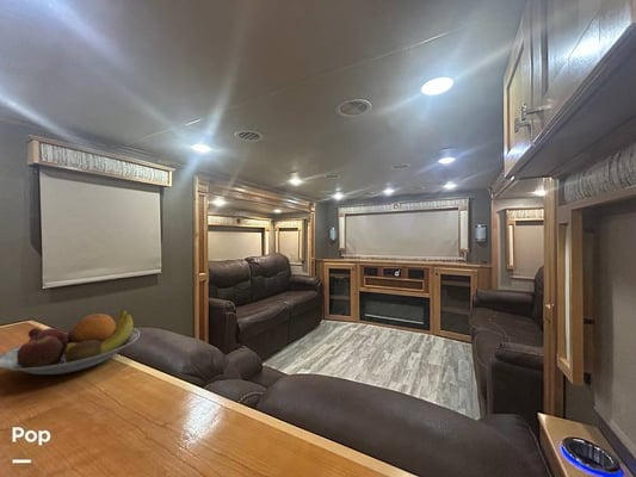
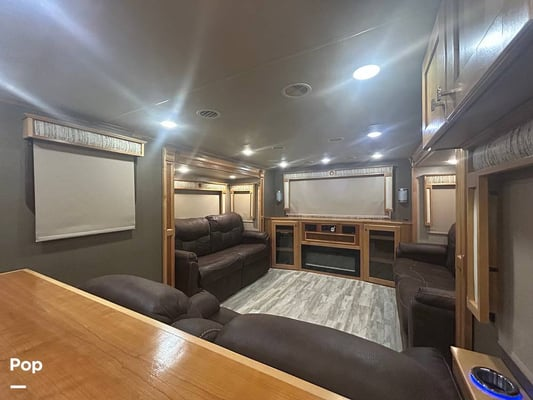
- fruit bowl (76, 339)
